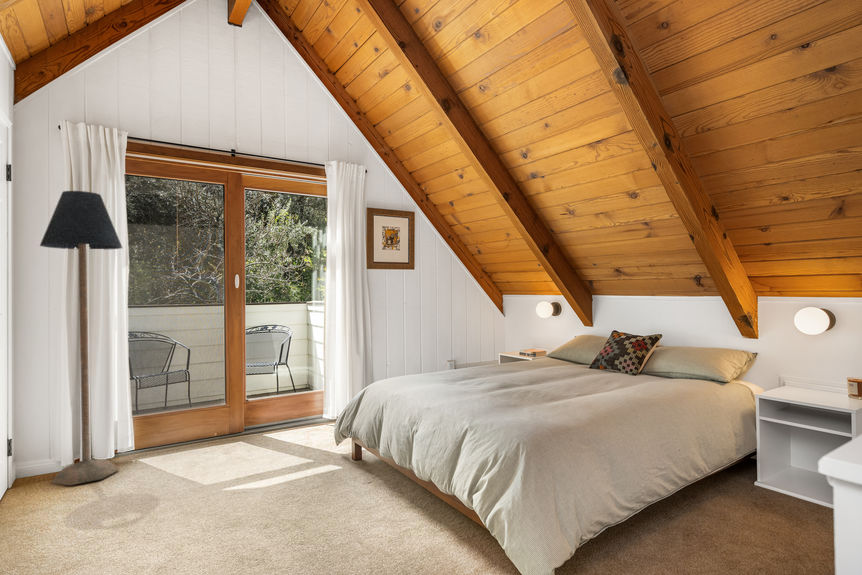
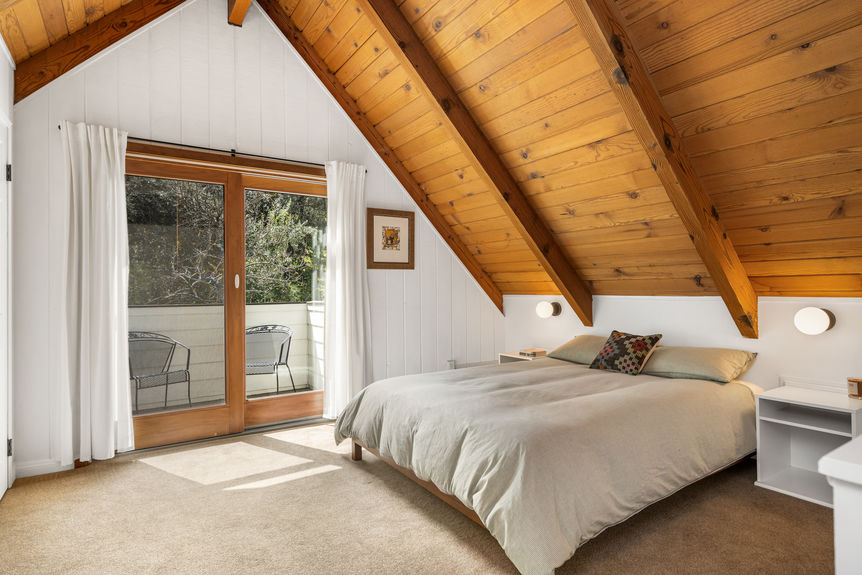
- floor lamp (84, 333)
